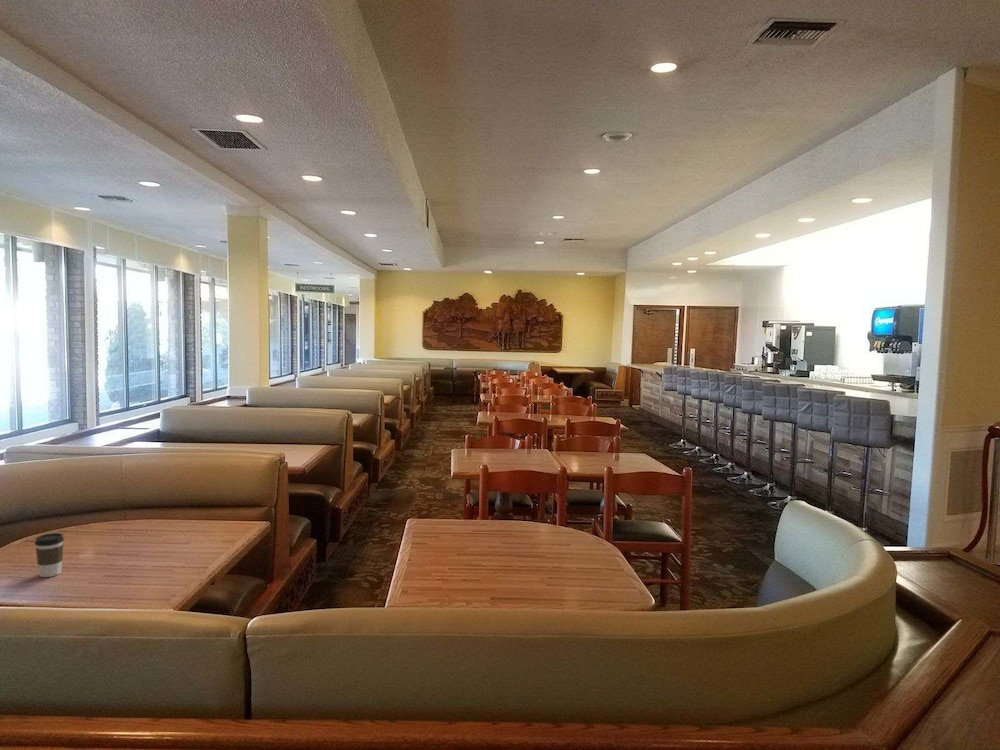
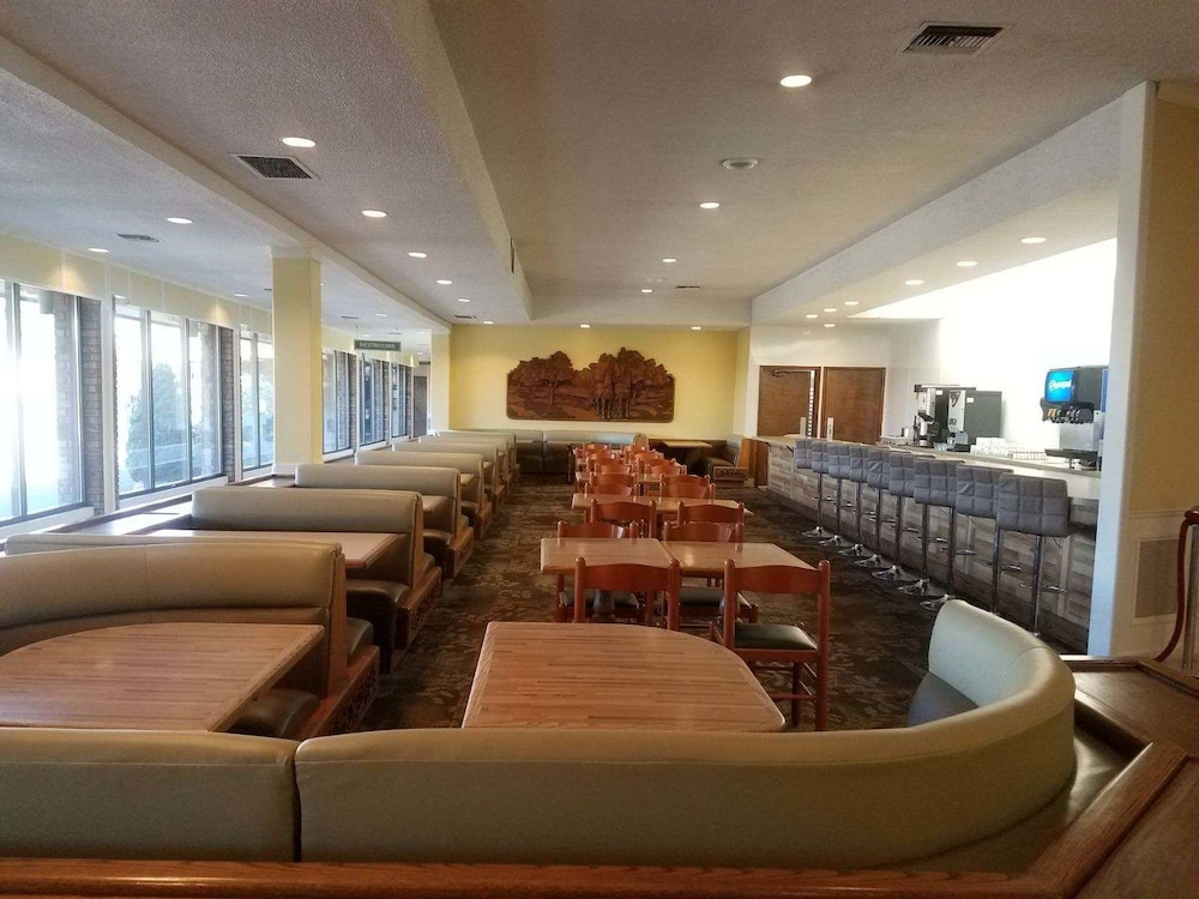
- coffee cup (50, 555)
